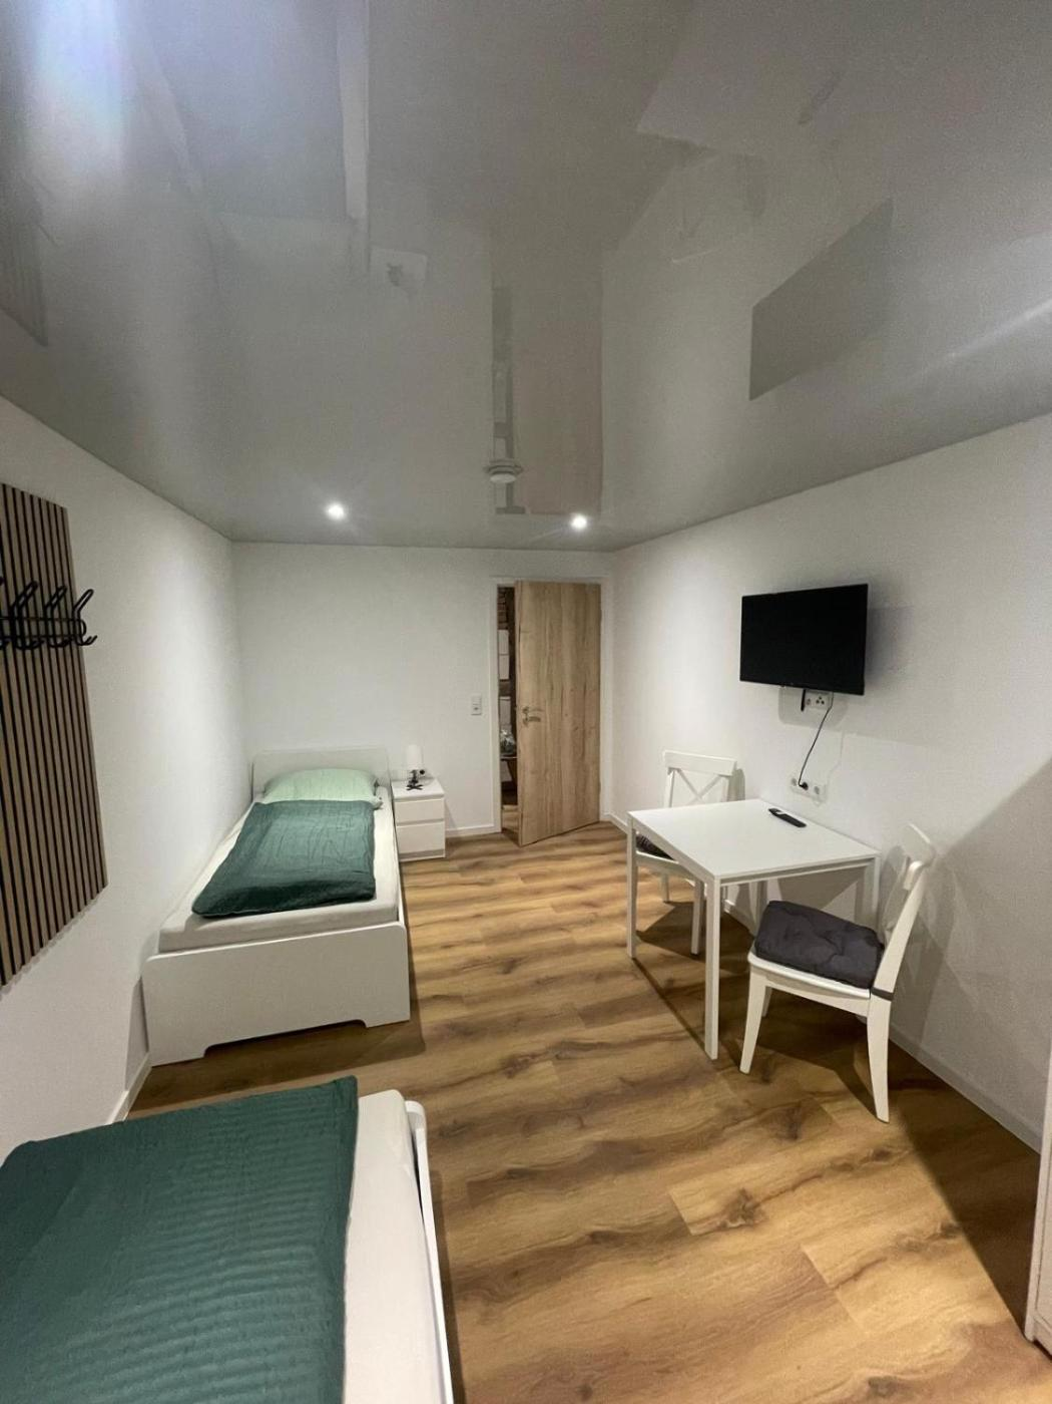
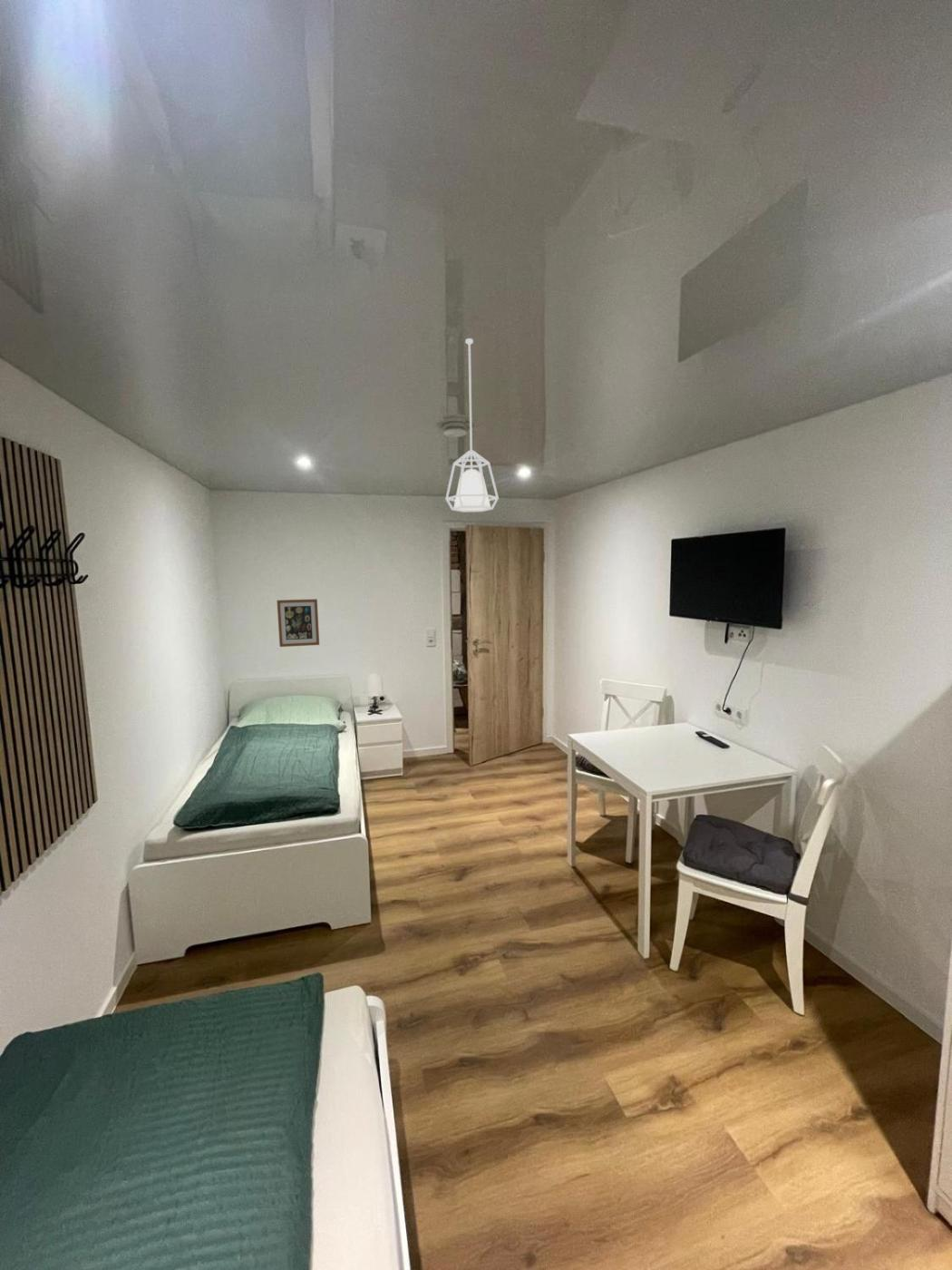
+ pendant lamp (471, 426)
+ wall art (298, 622)
